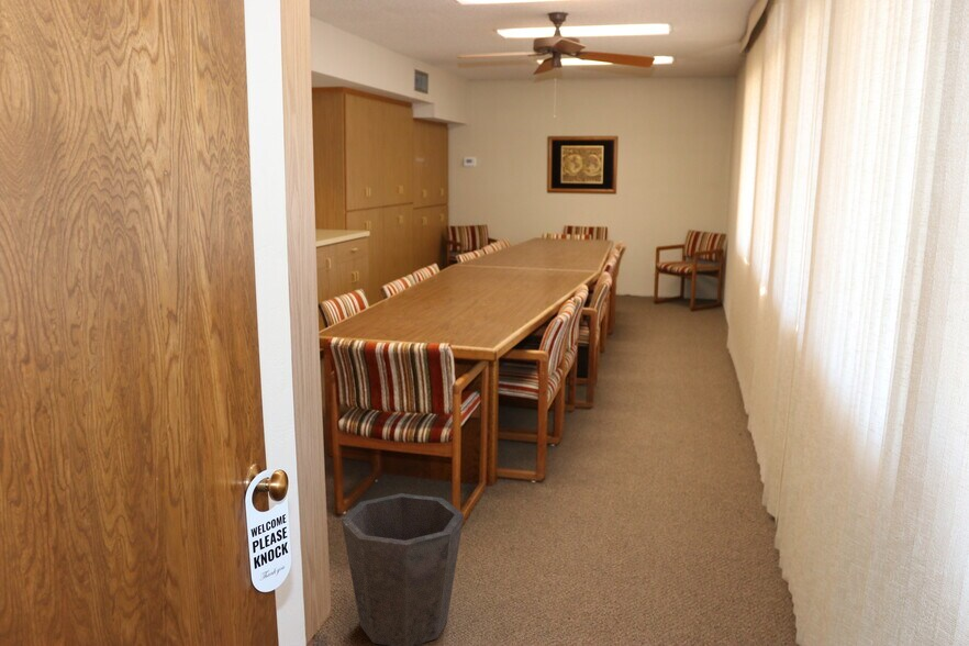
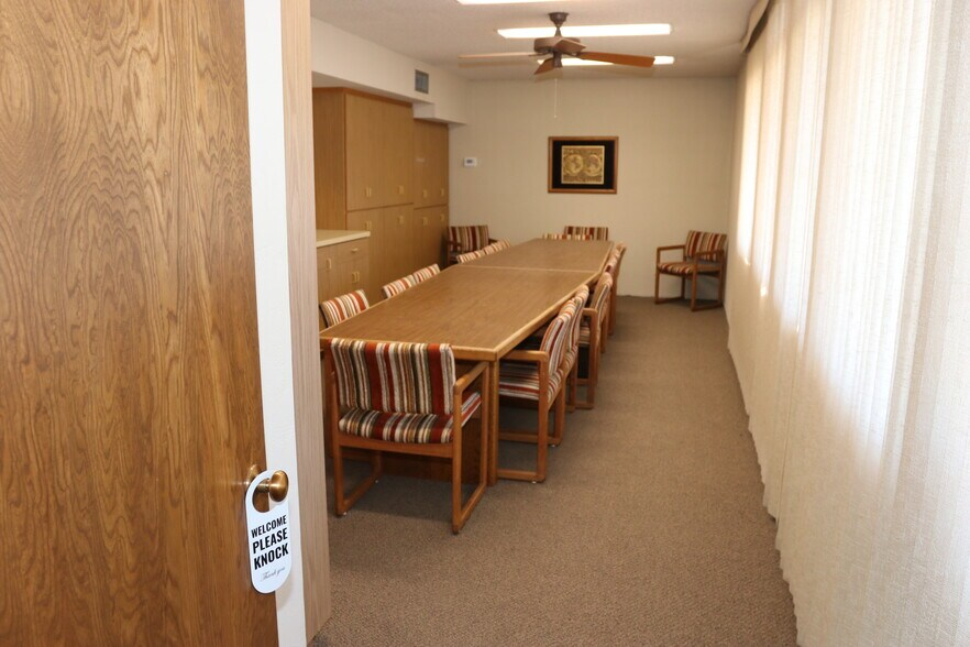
- waste bin (403, 570)
